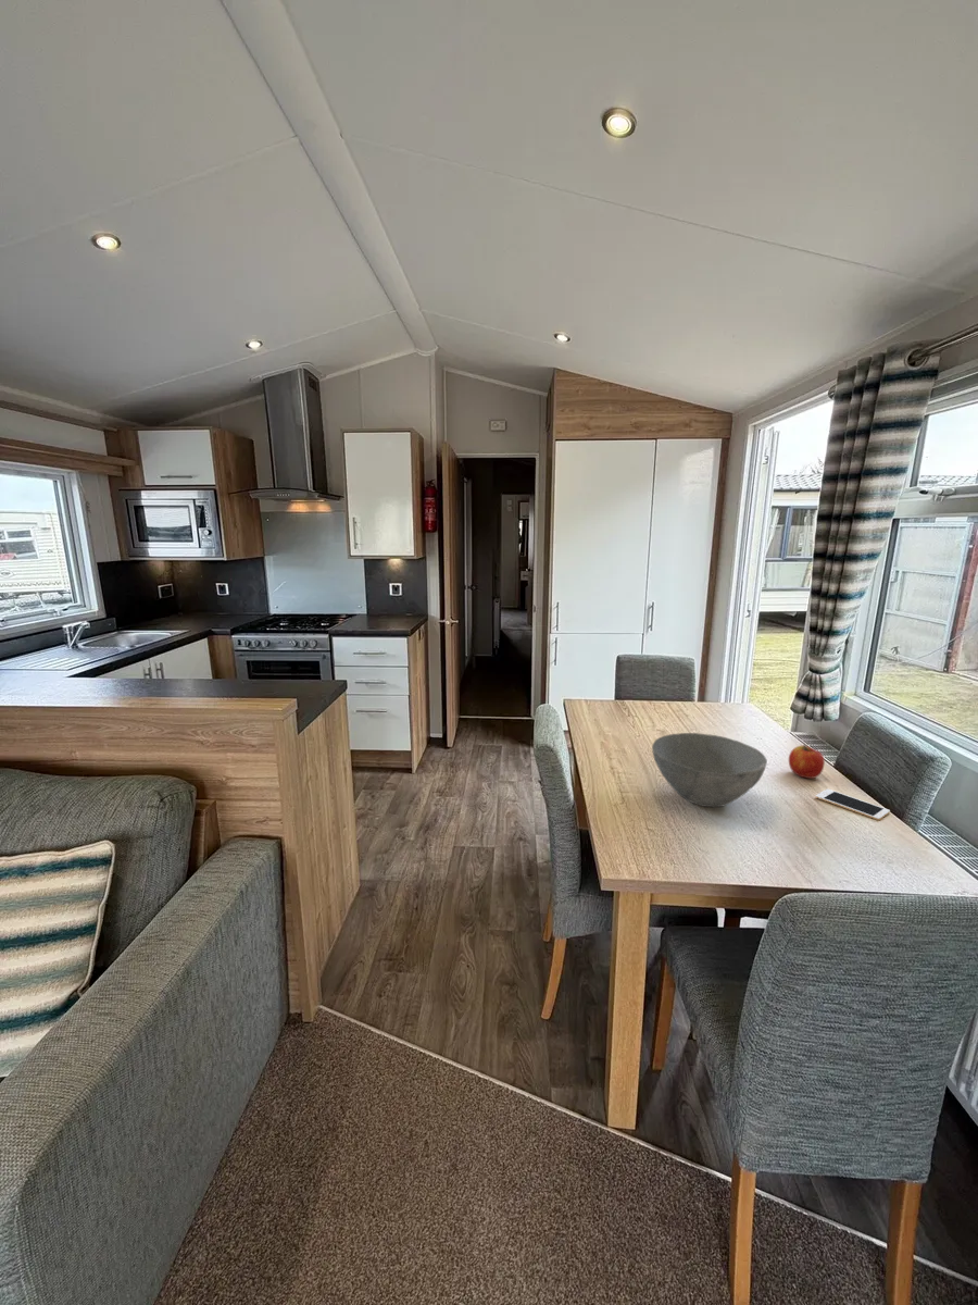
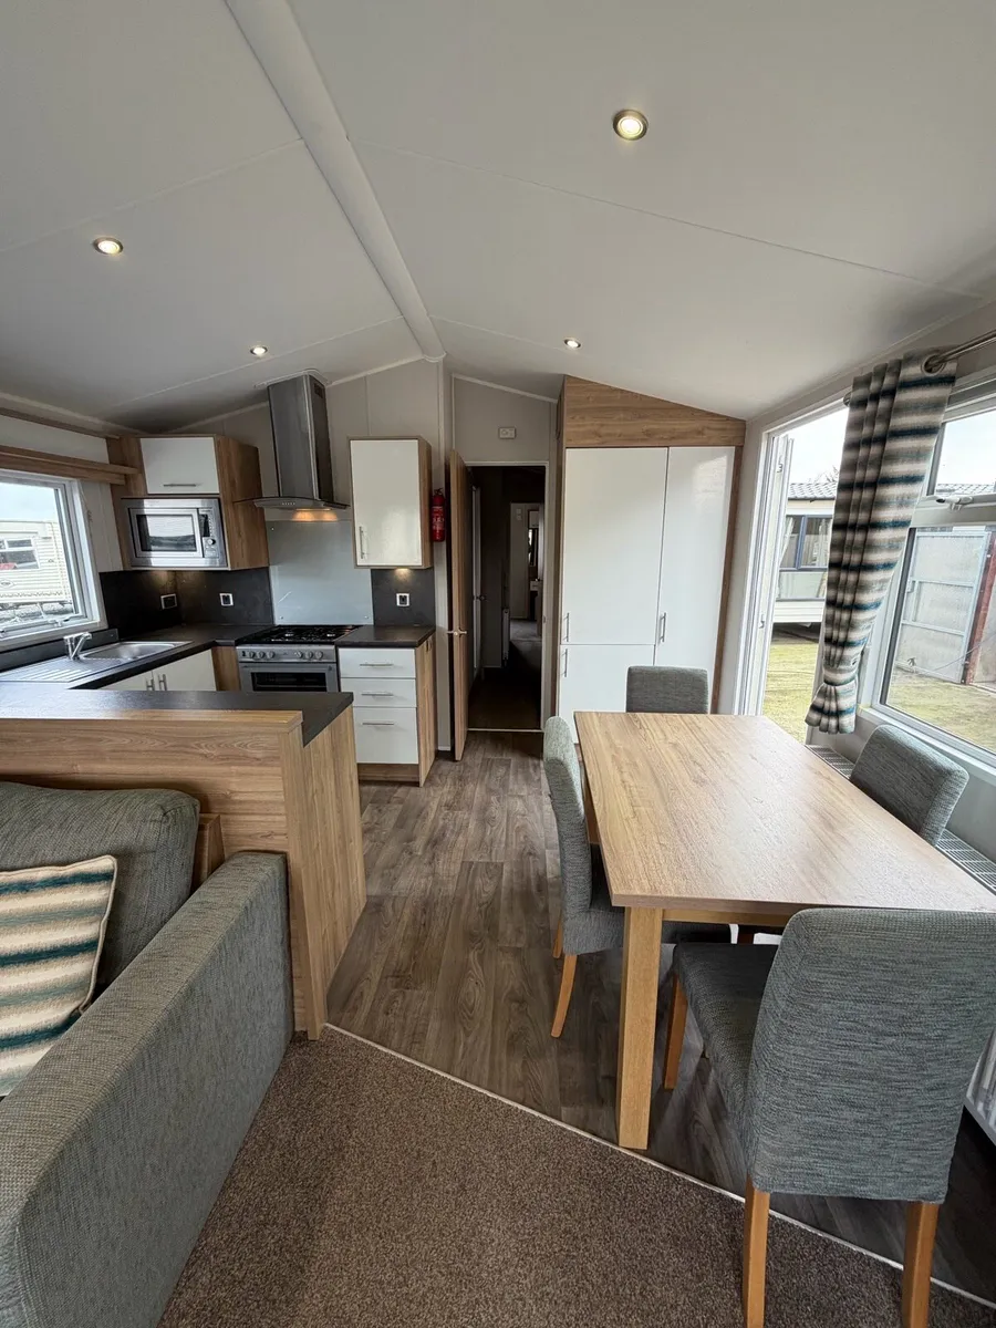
- apple (806, 760)
- cell phone (851, 804)
- bowl (705, 775)
